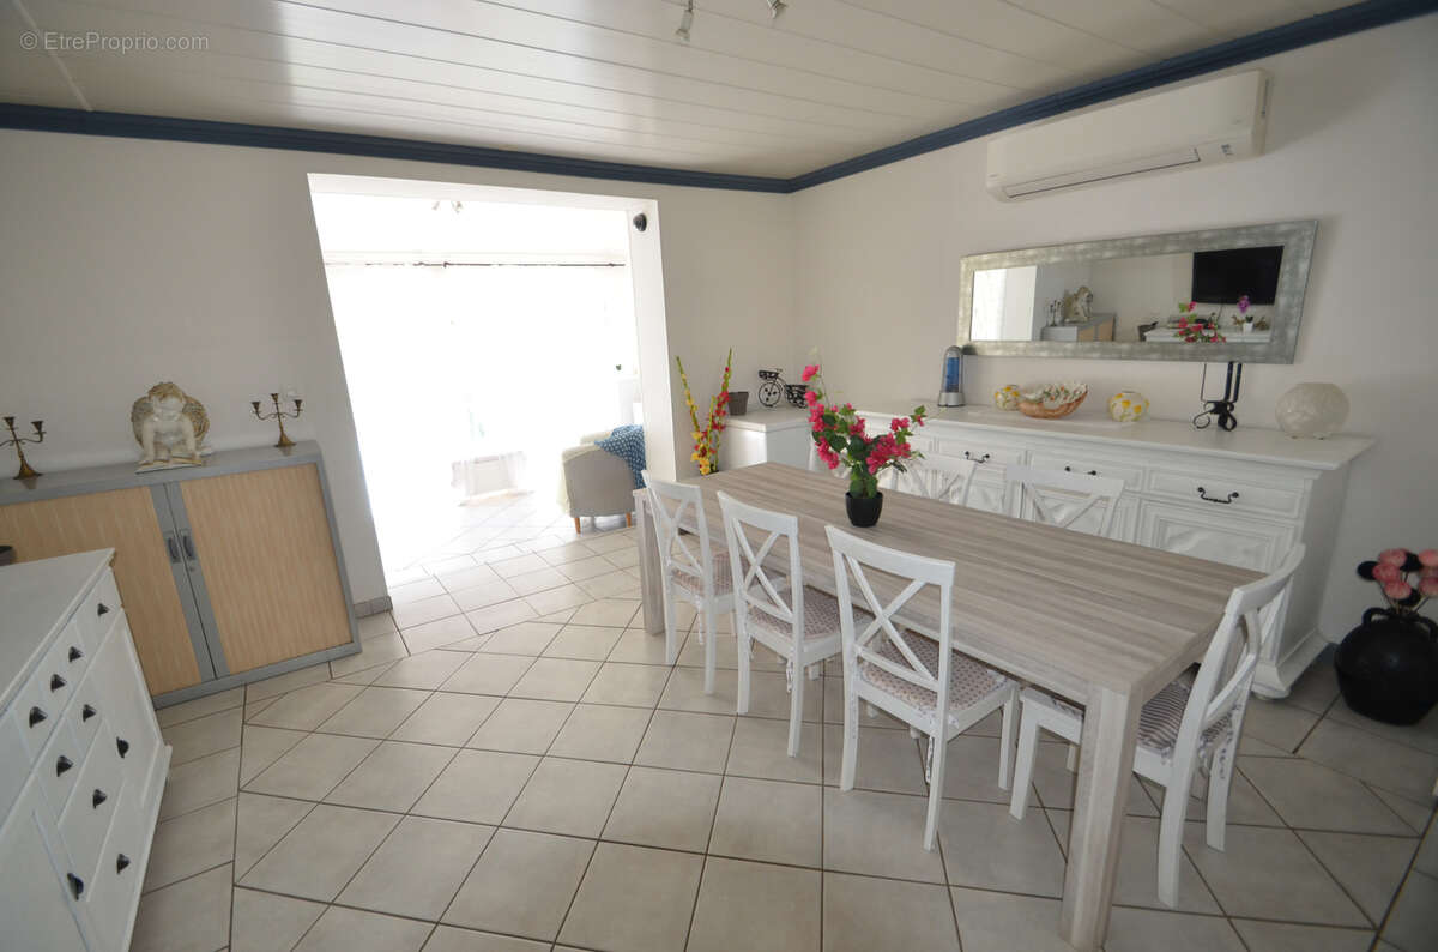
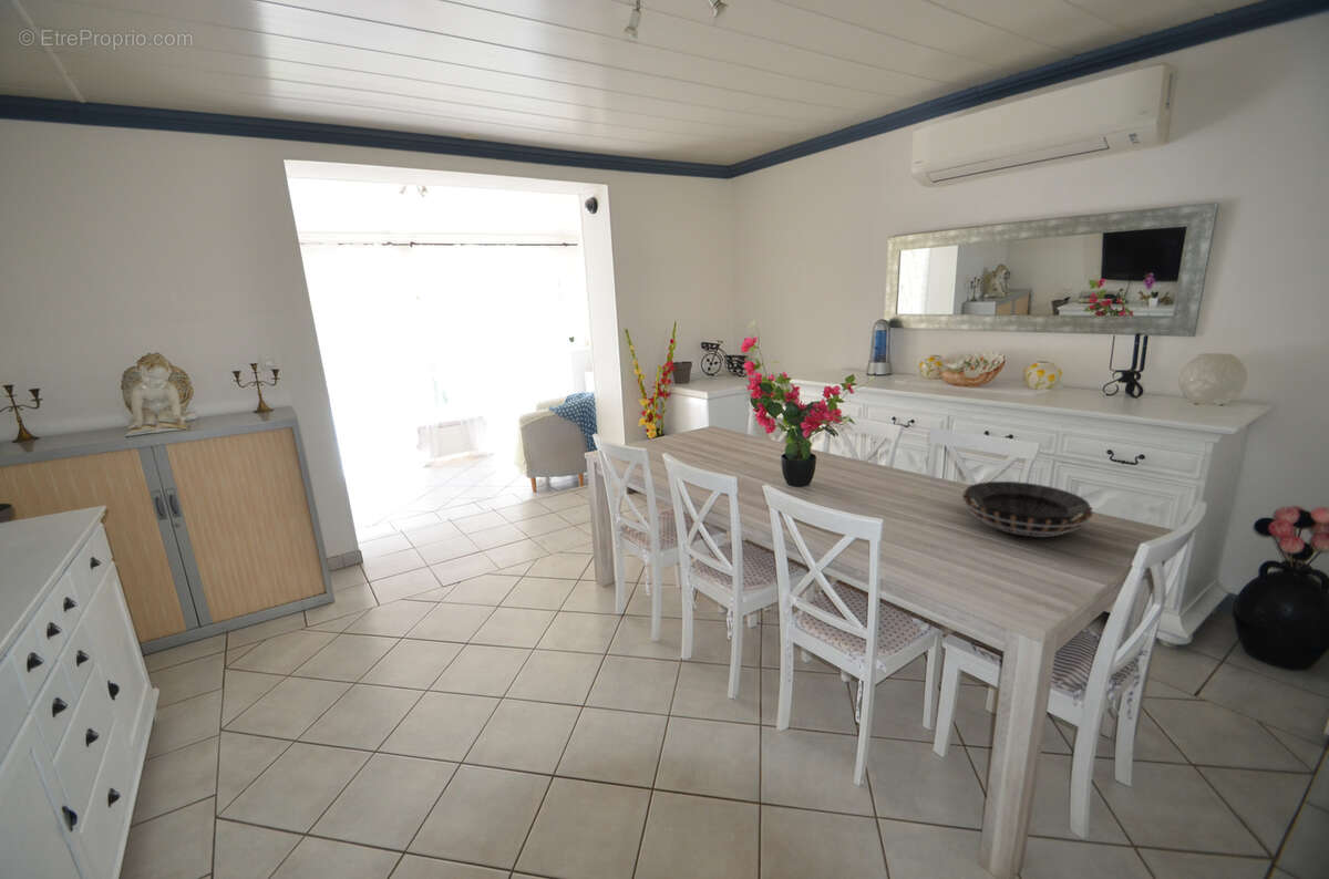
+ decorative bowl (1024, 511)
